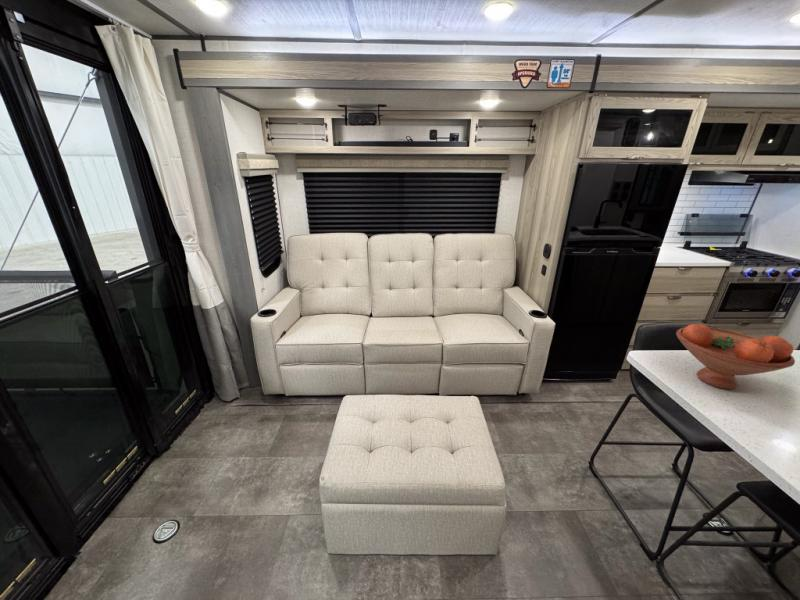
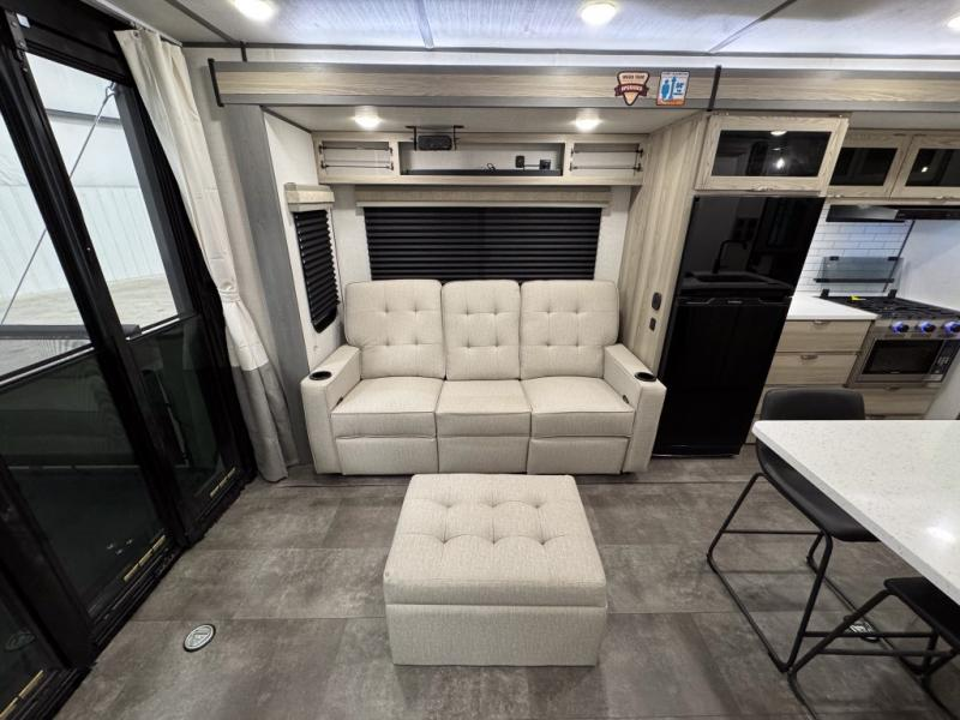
- fruit bowl (726, 355)
